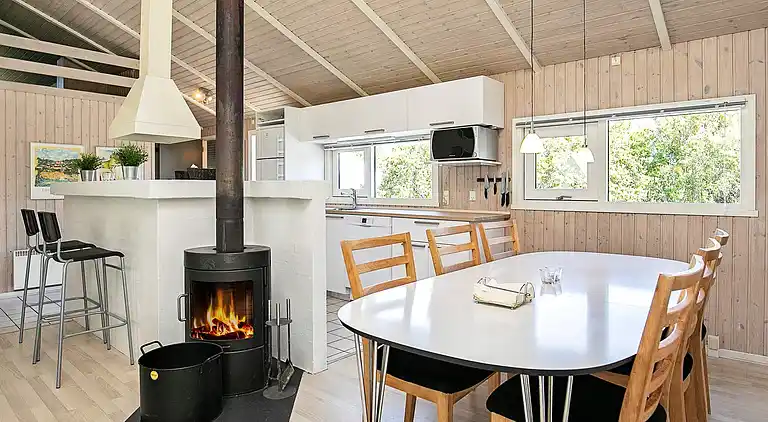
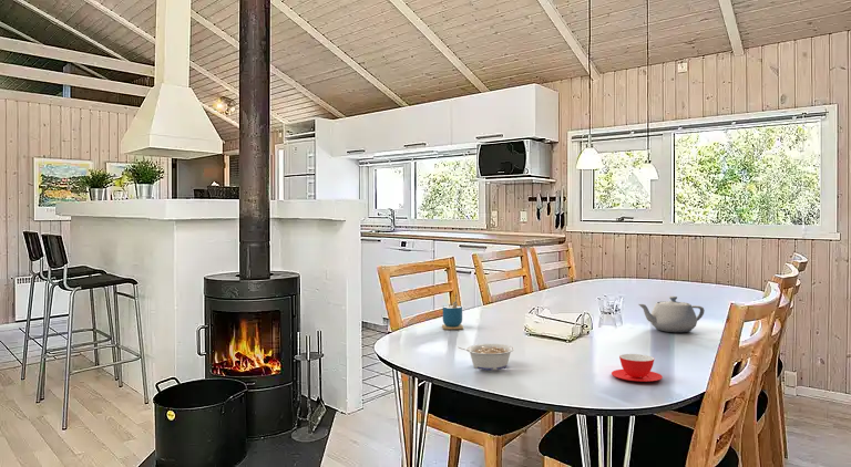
+ teacup (636, 367)
+ legume (489, 355)
+ teapot (671, 313)
+ cup (452, 310)
